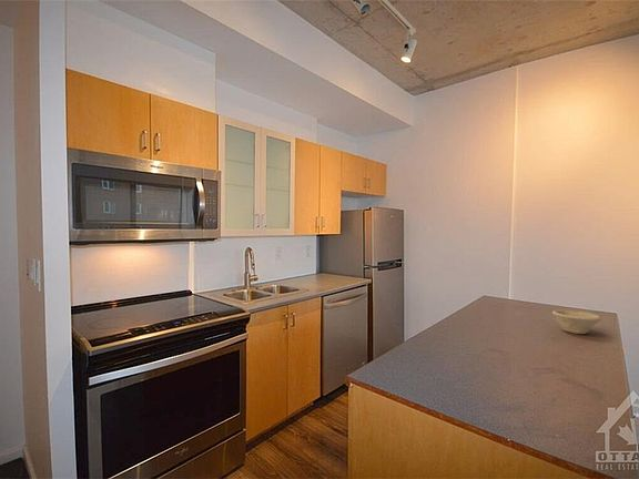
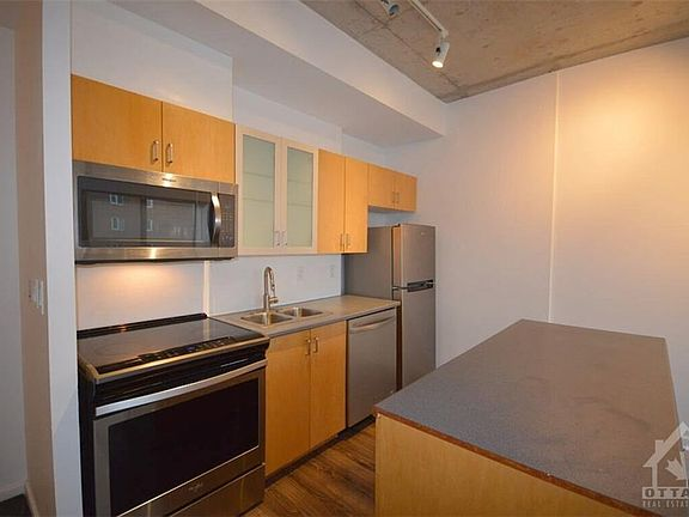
- bowl (575, 322)
